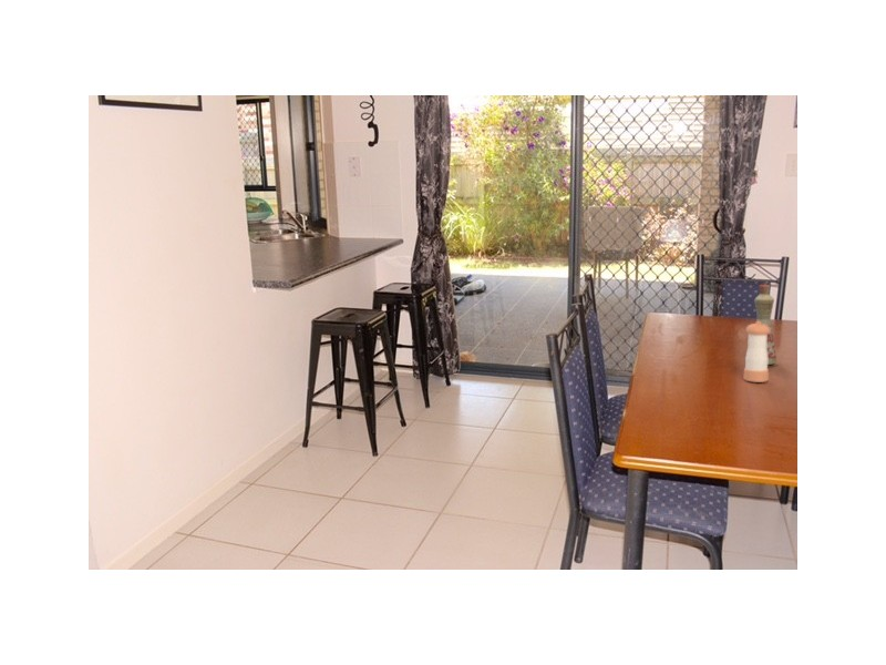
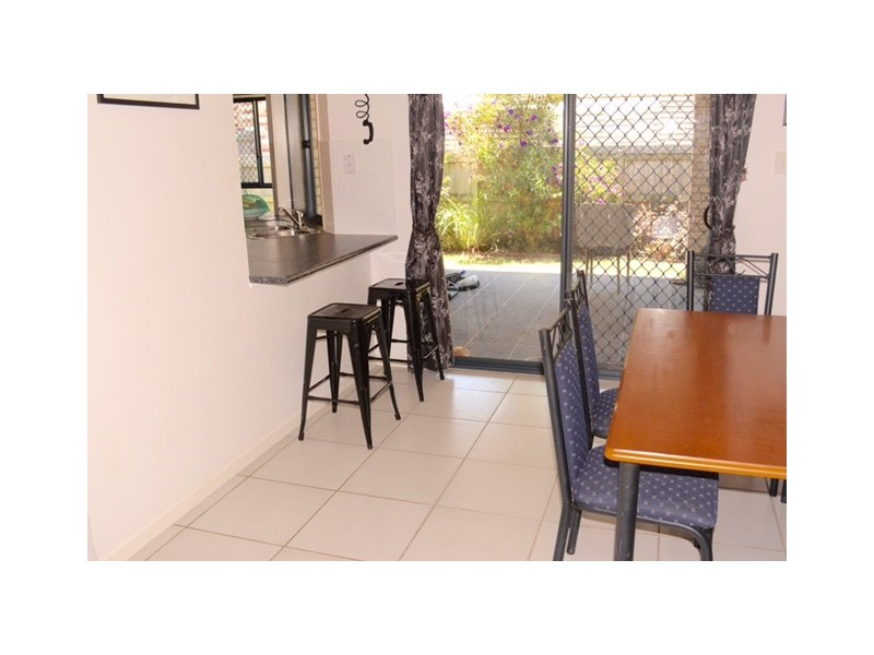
- pepper shaker (756, 350)
- bottle (764, 324)
